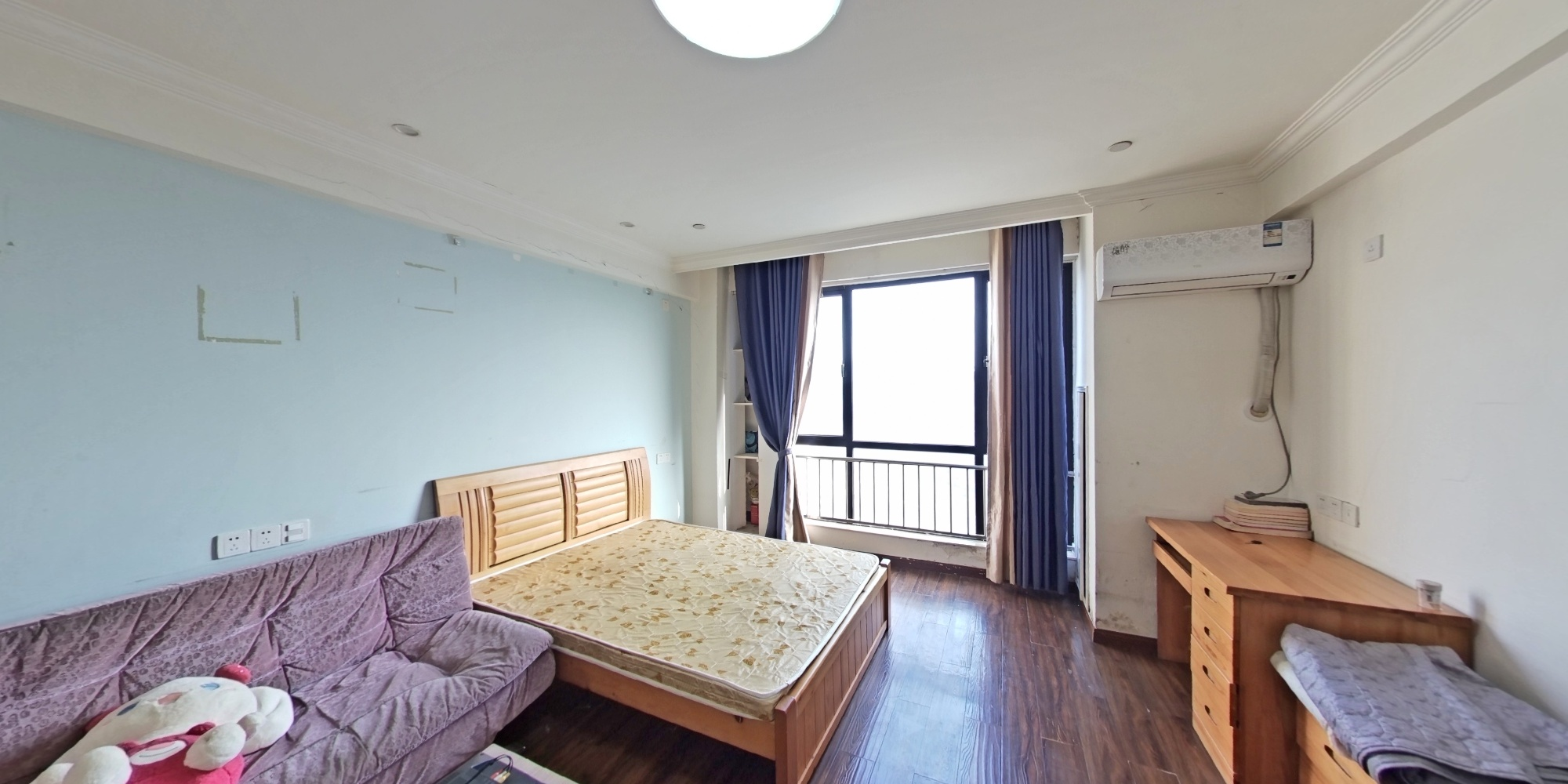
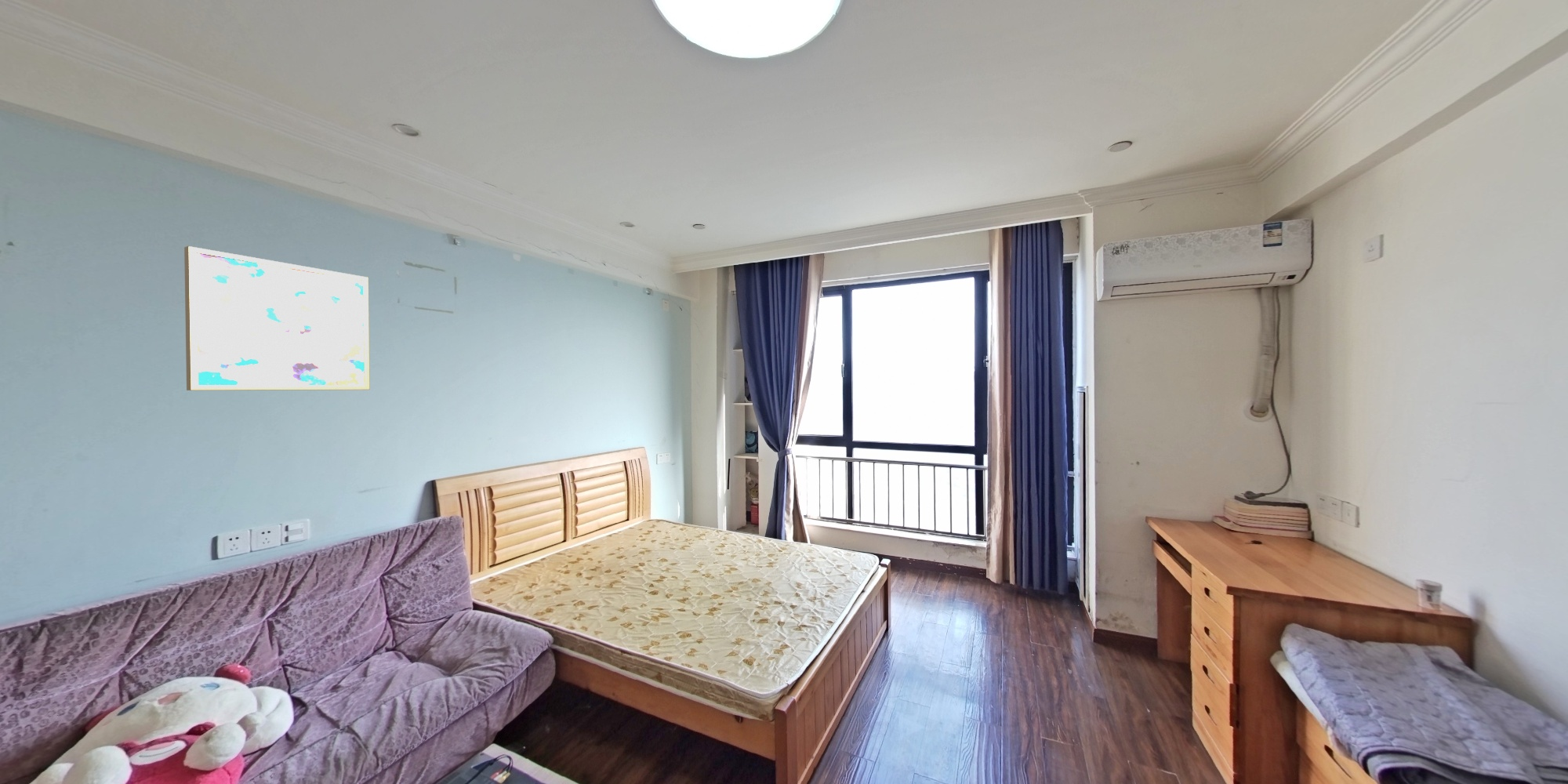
+ wall art (288, 327)
